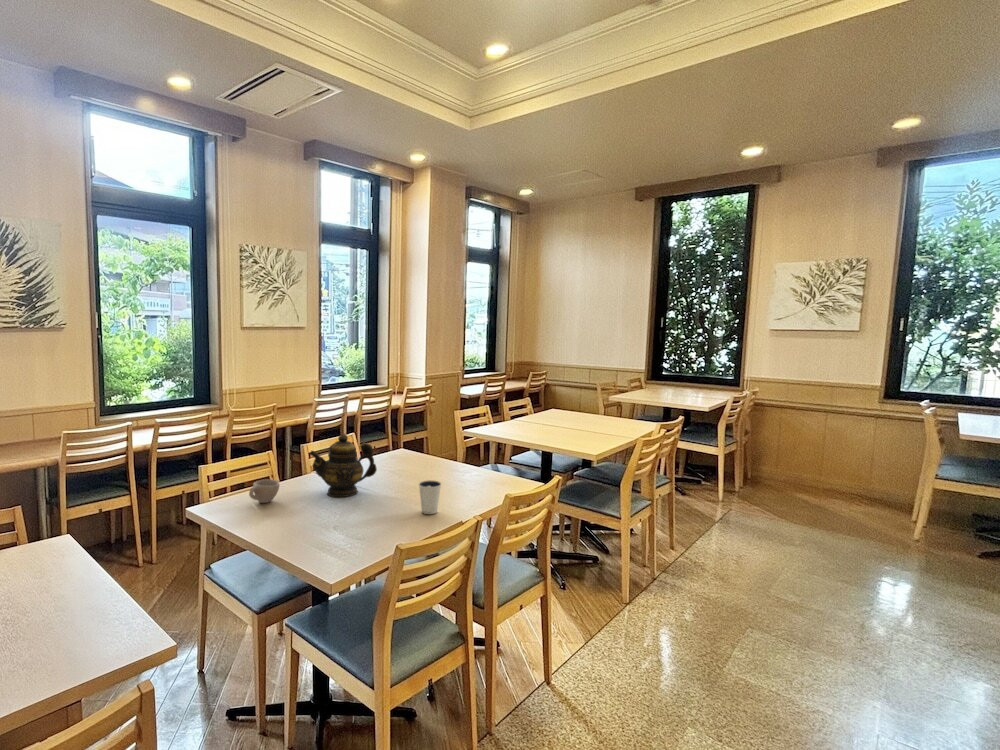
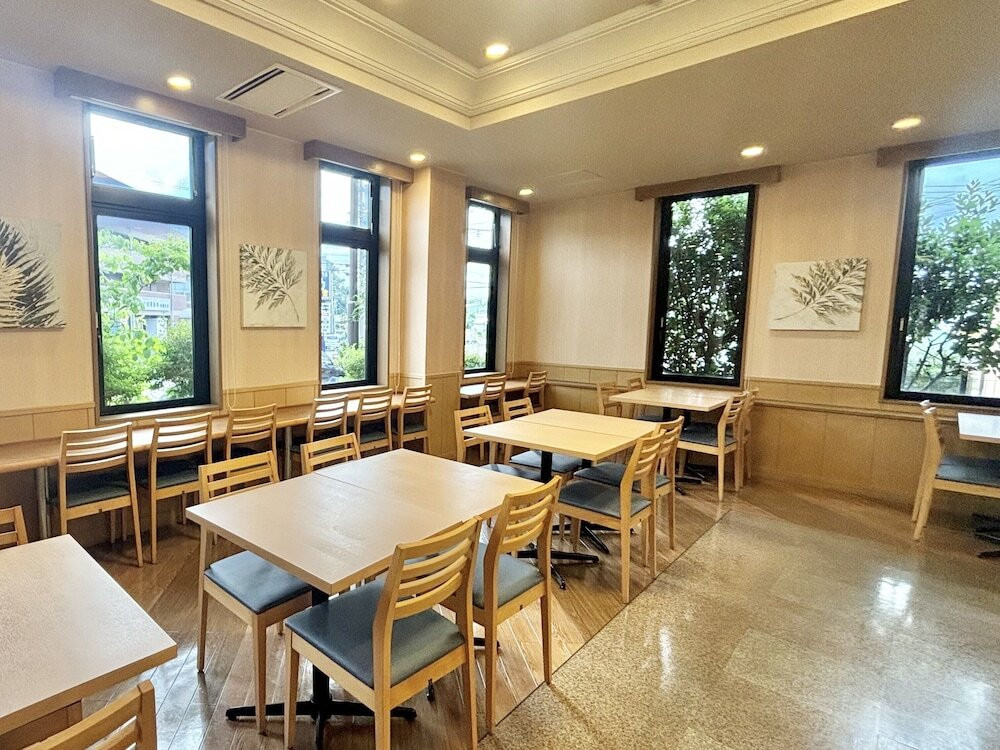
- teapot (343, 463)
- cup (263, 492)
- dixie cup (429, 497)
